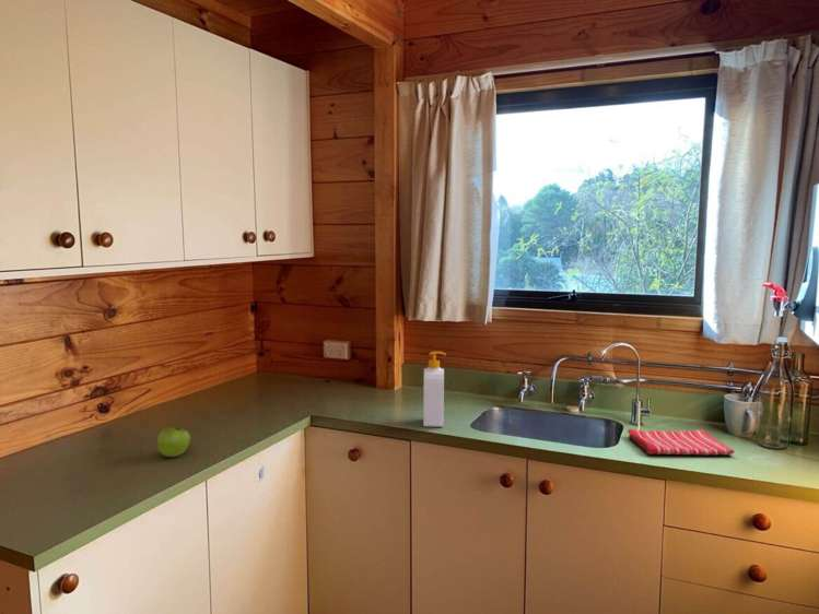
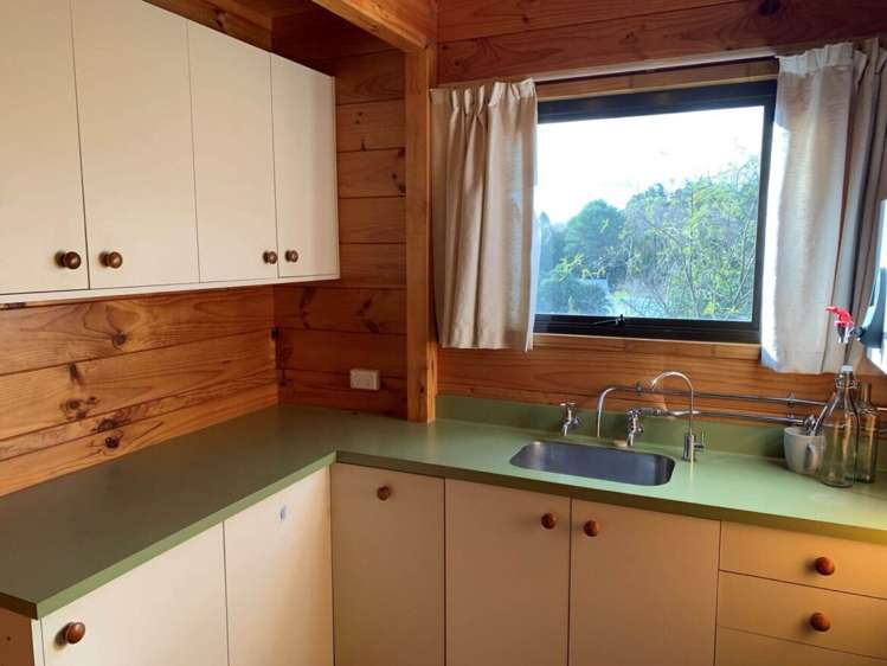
- soap bottle (434, 387)
- dish towel (677, 441)
- fruit (173, 440)
